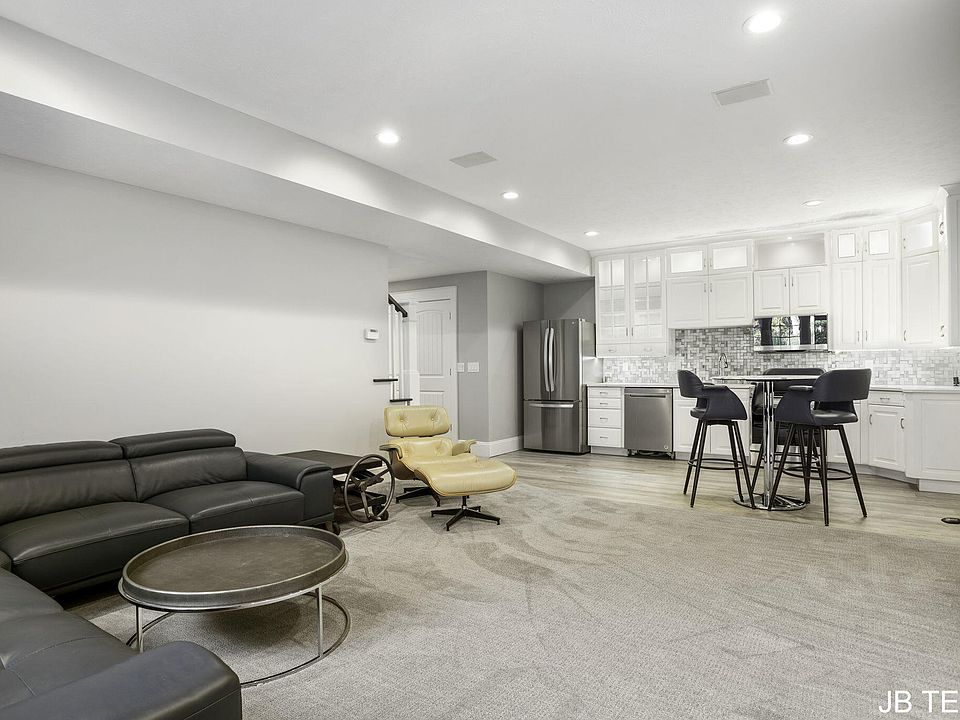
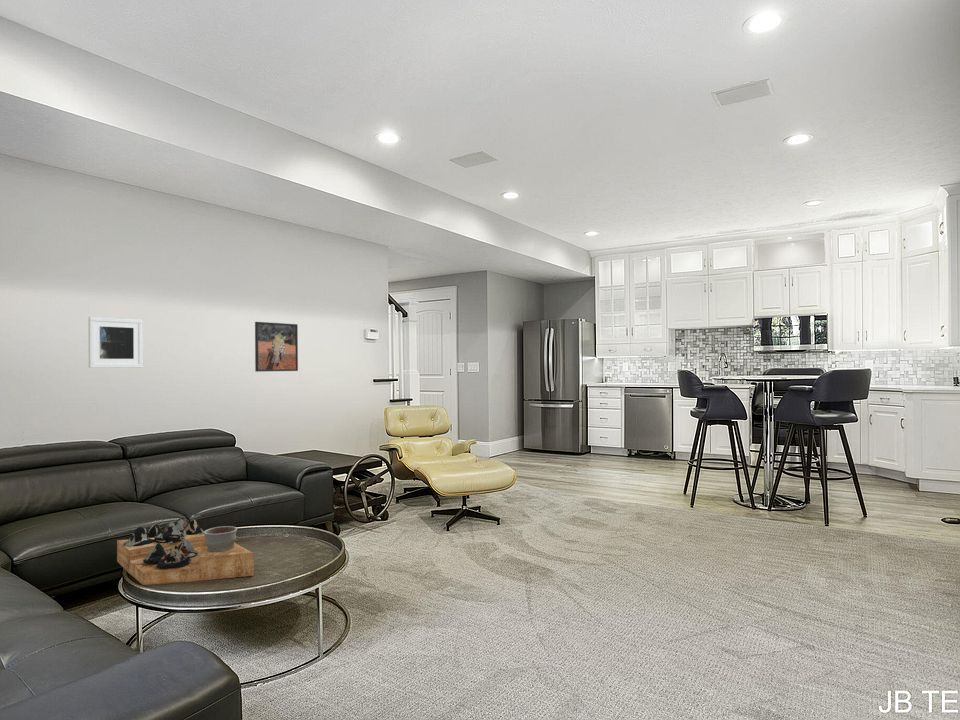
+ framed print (116, 343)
+ decorative tray (200, 541)
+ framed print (277, 347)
